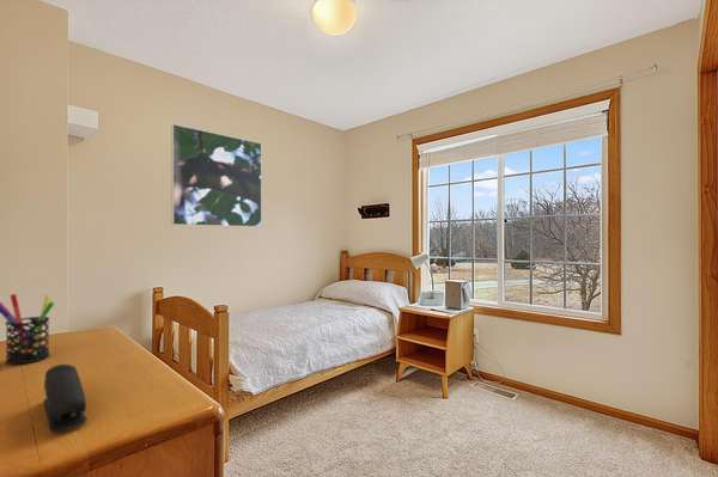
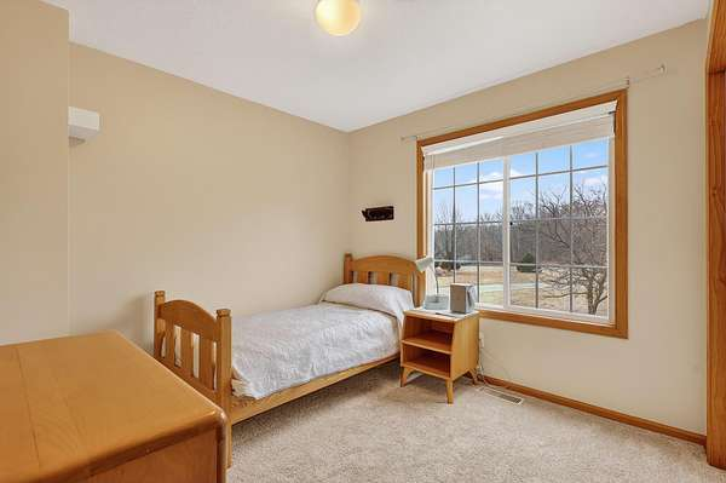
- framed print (220, 179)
- stapler (63, 393)
- pen holder (30, 325)
